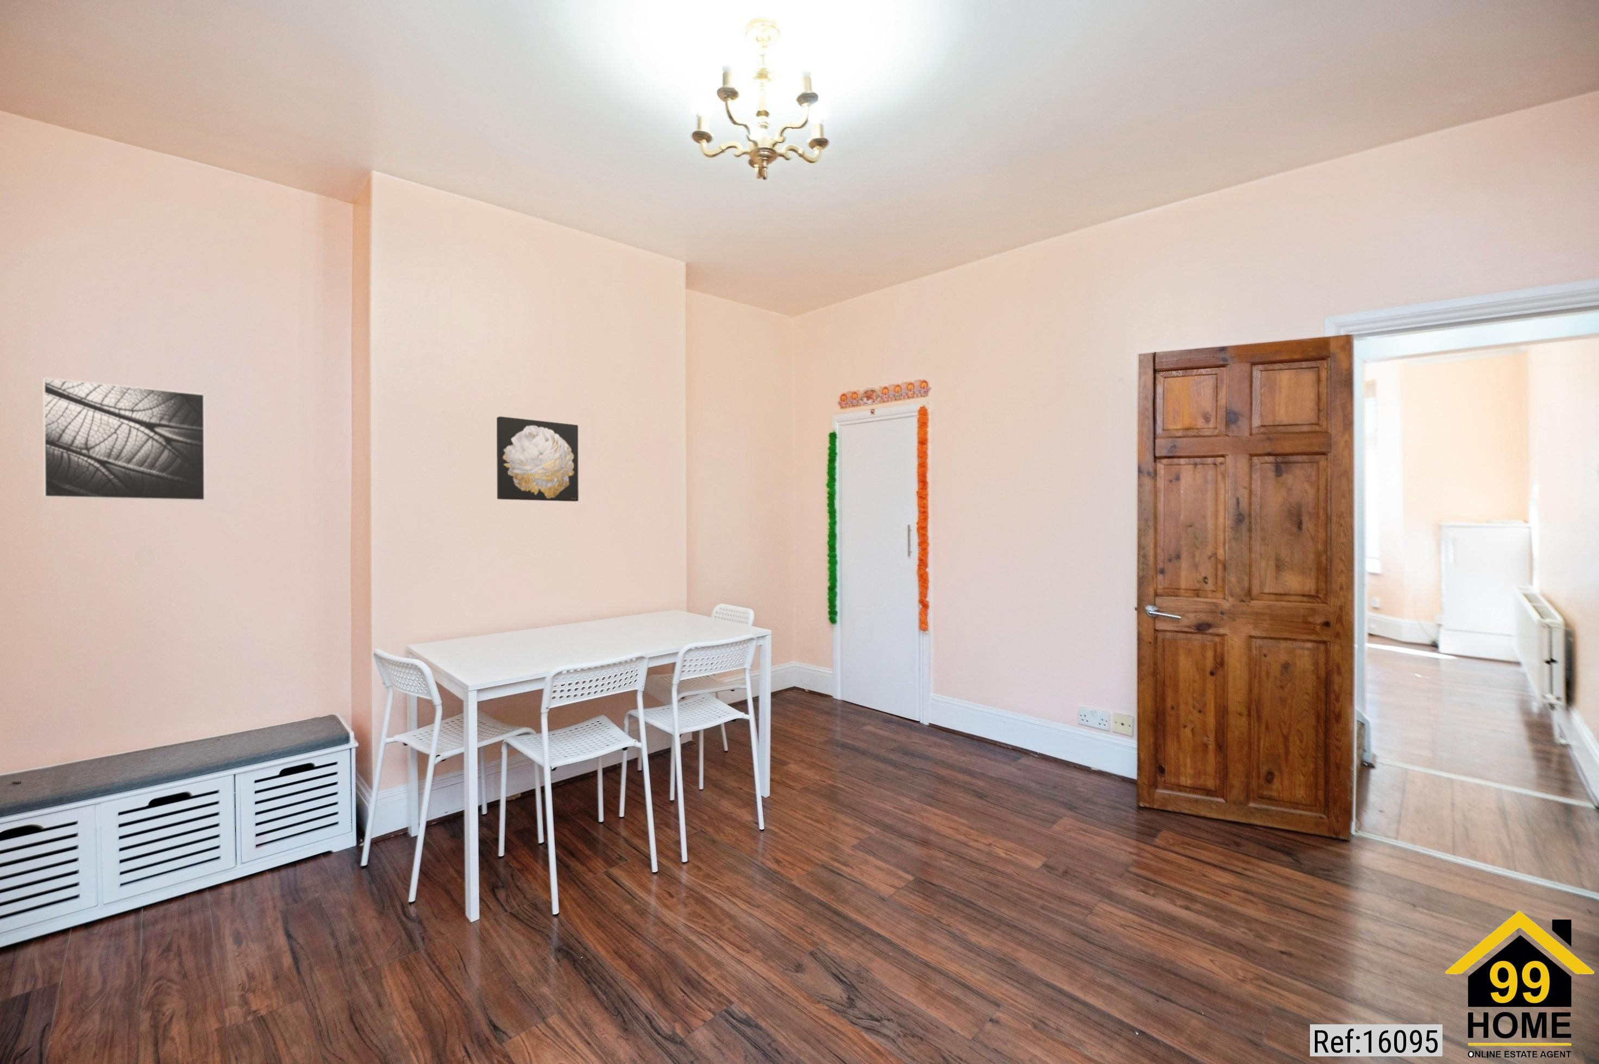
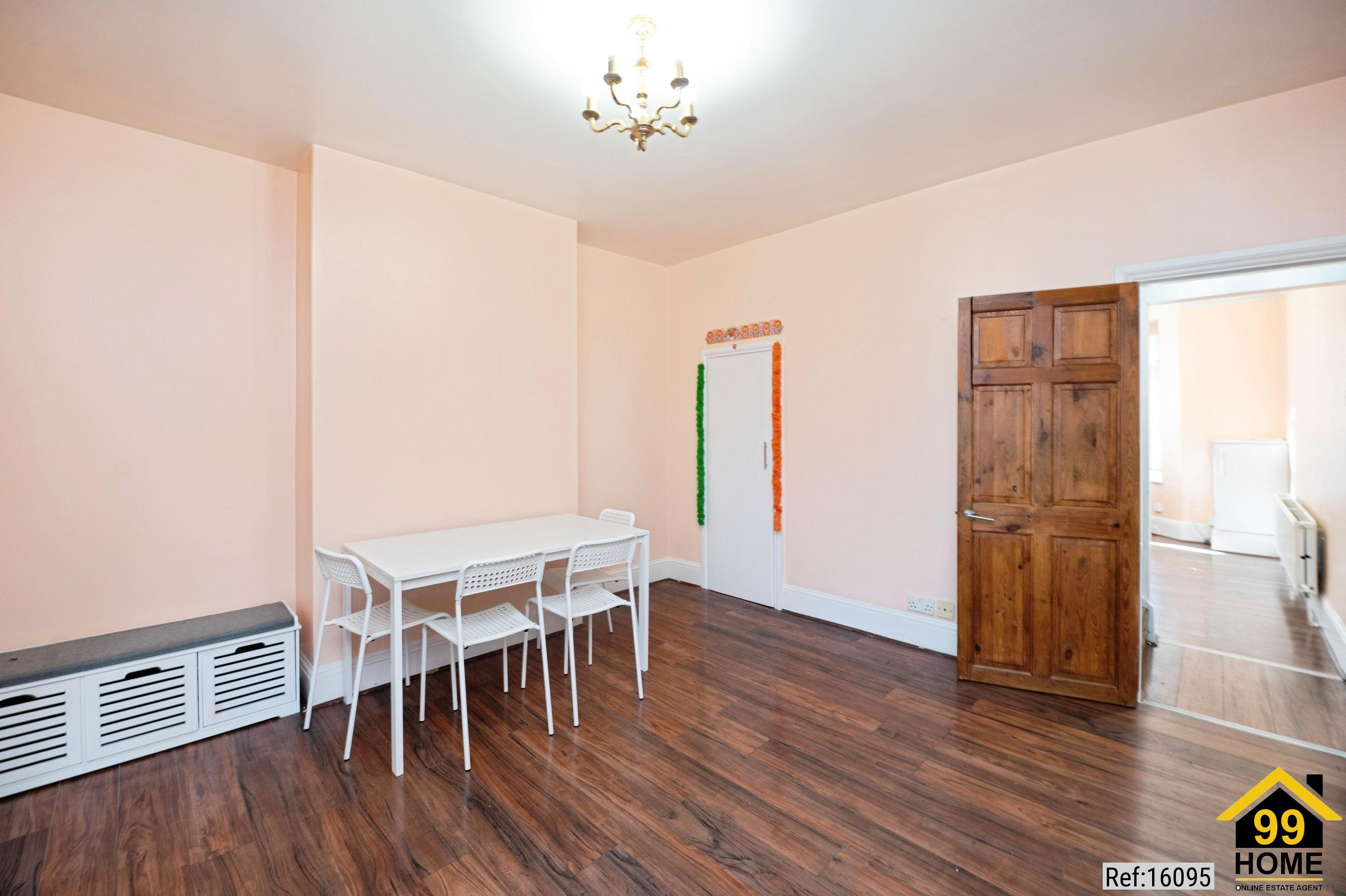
- wall art (538, 461)
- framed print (128, 443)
